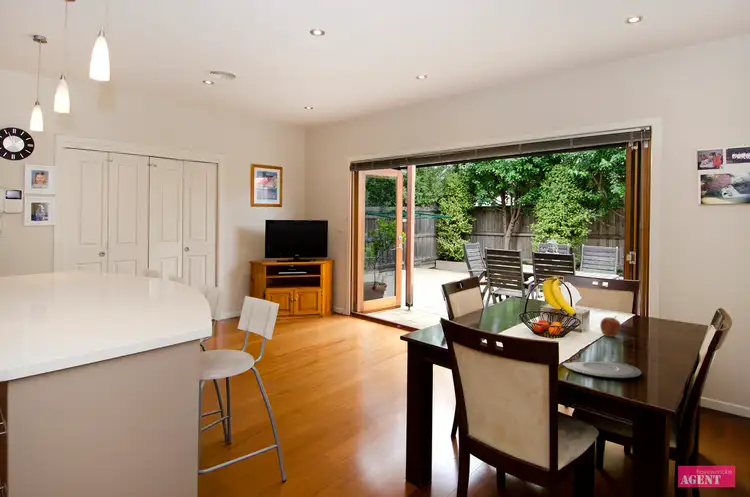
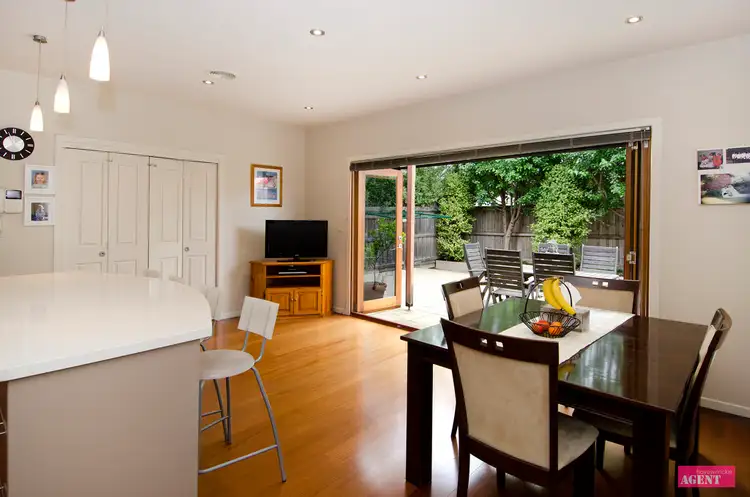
- plate (600, 367)
- apple (610, 325)
